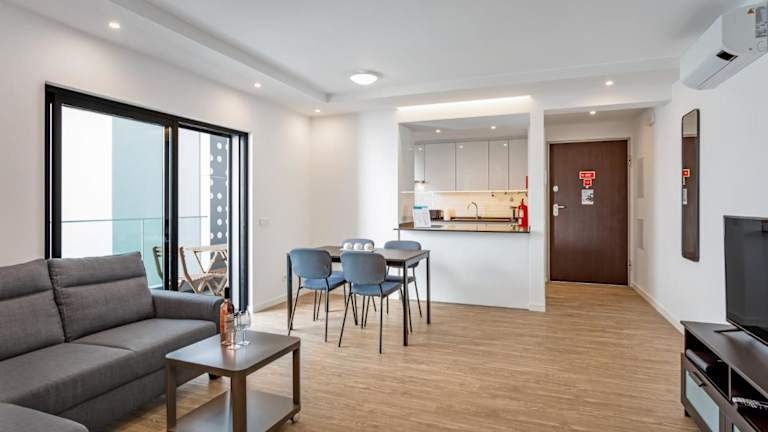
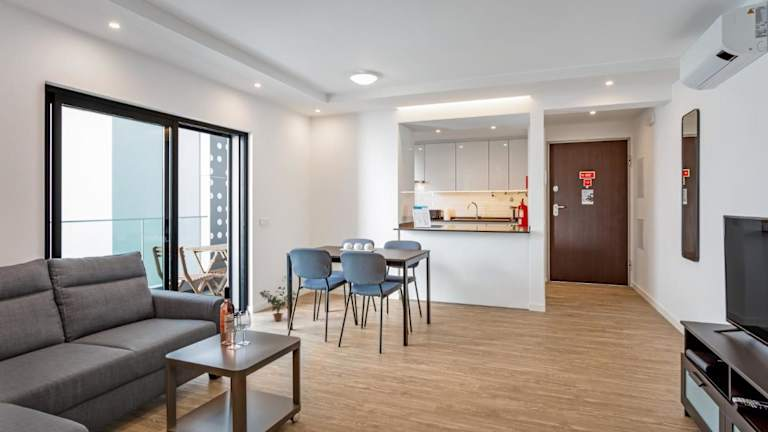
+ potted plant (278, 303)
